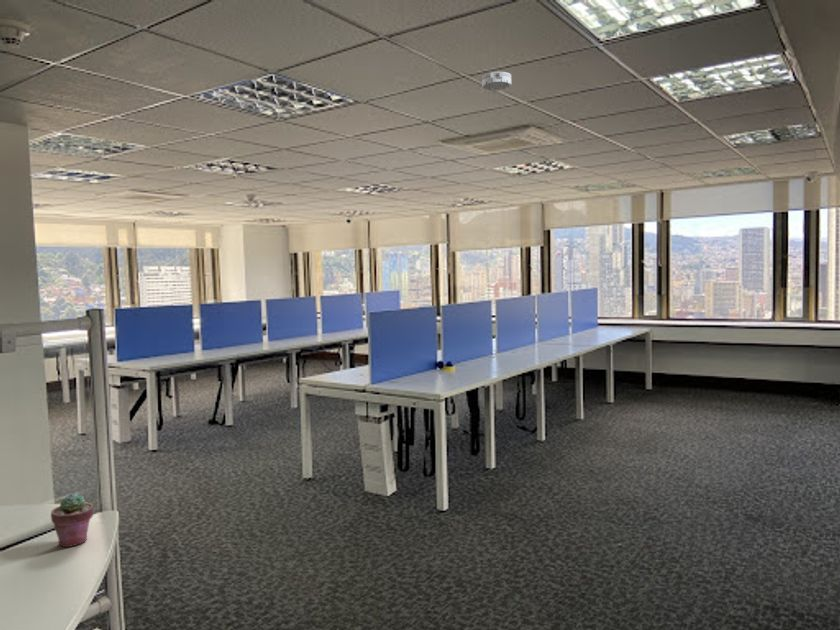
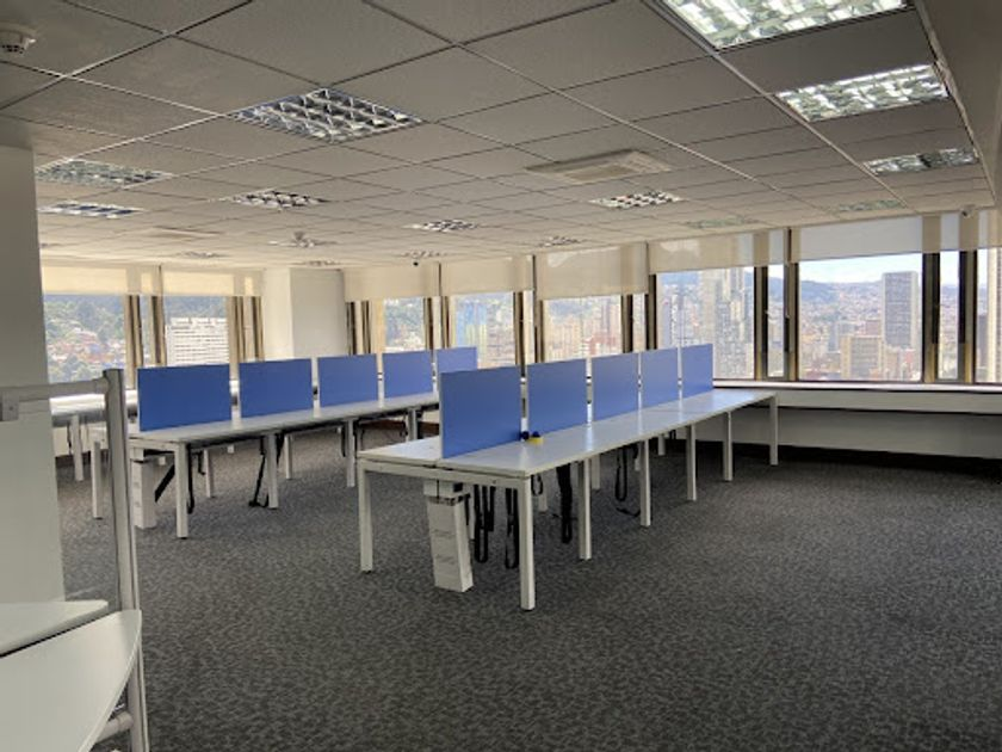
- smoke detector (496, 80)
- potted succulent (72, 518)
